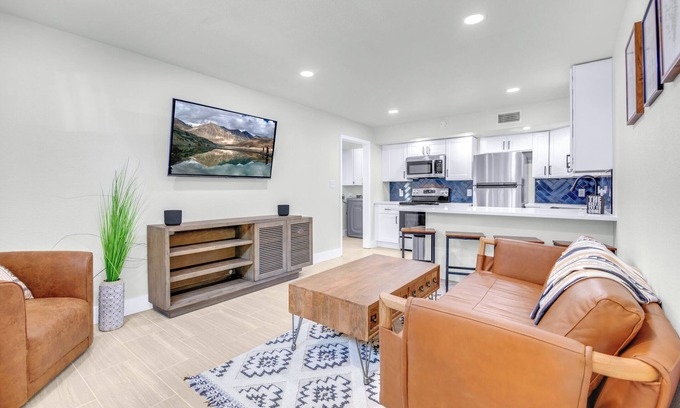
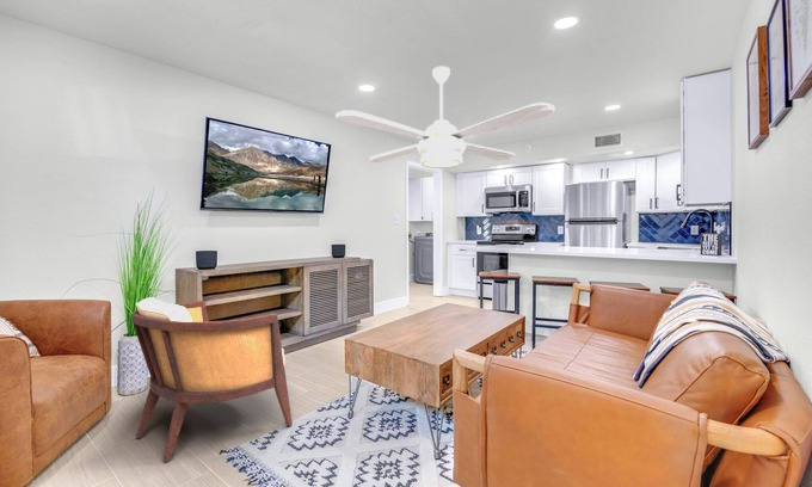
+ armchair (210, 359)
+ ceiling fan (441, 117)
